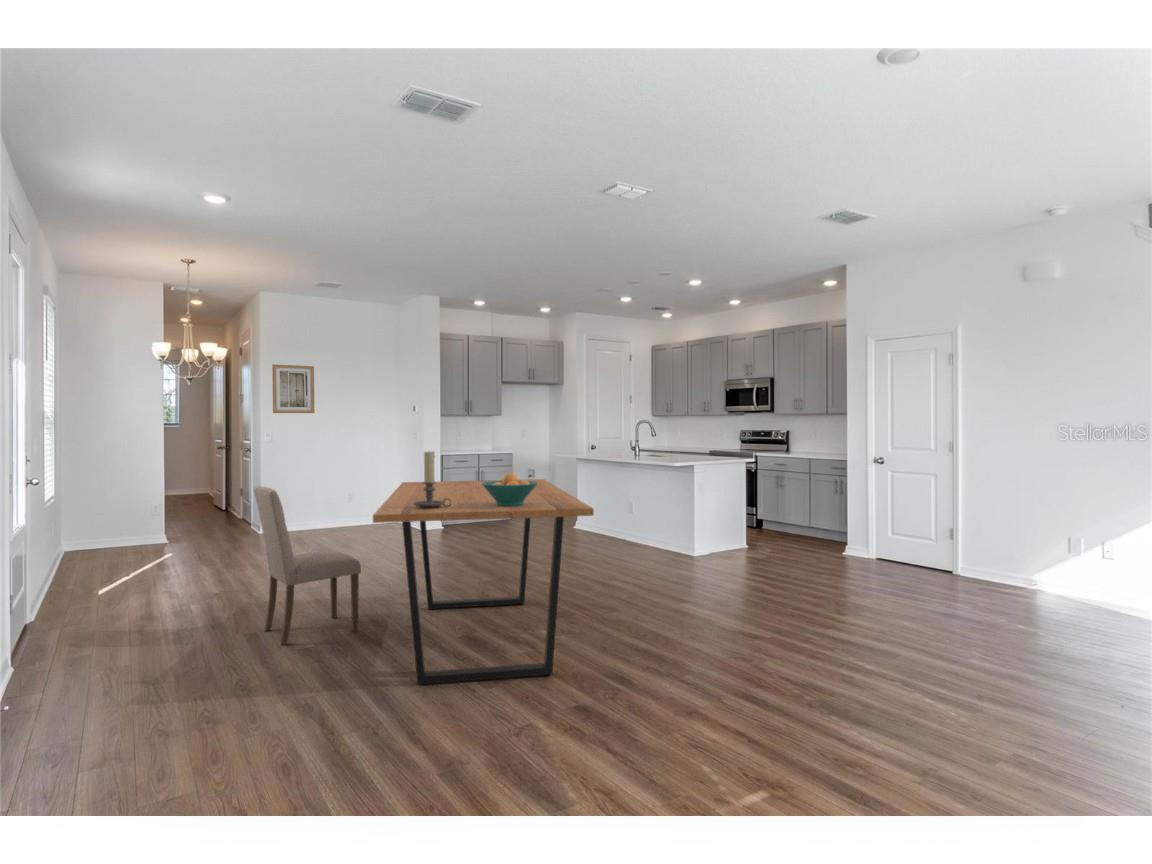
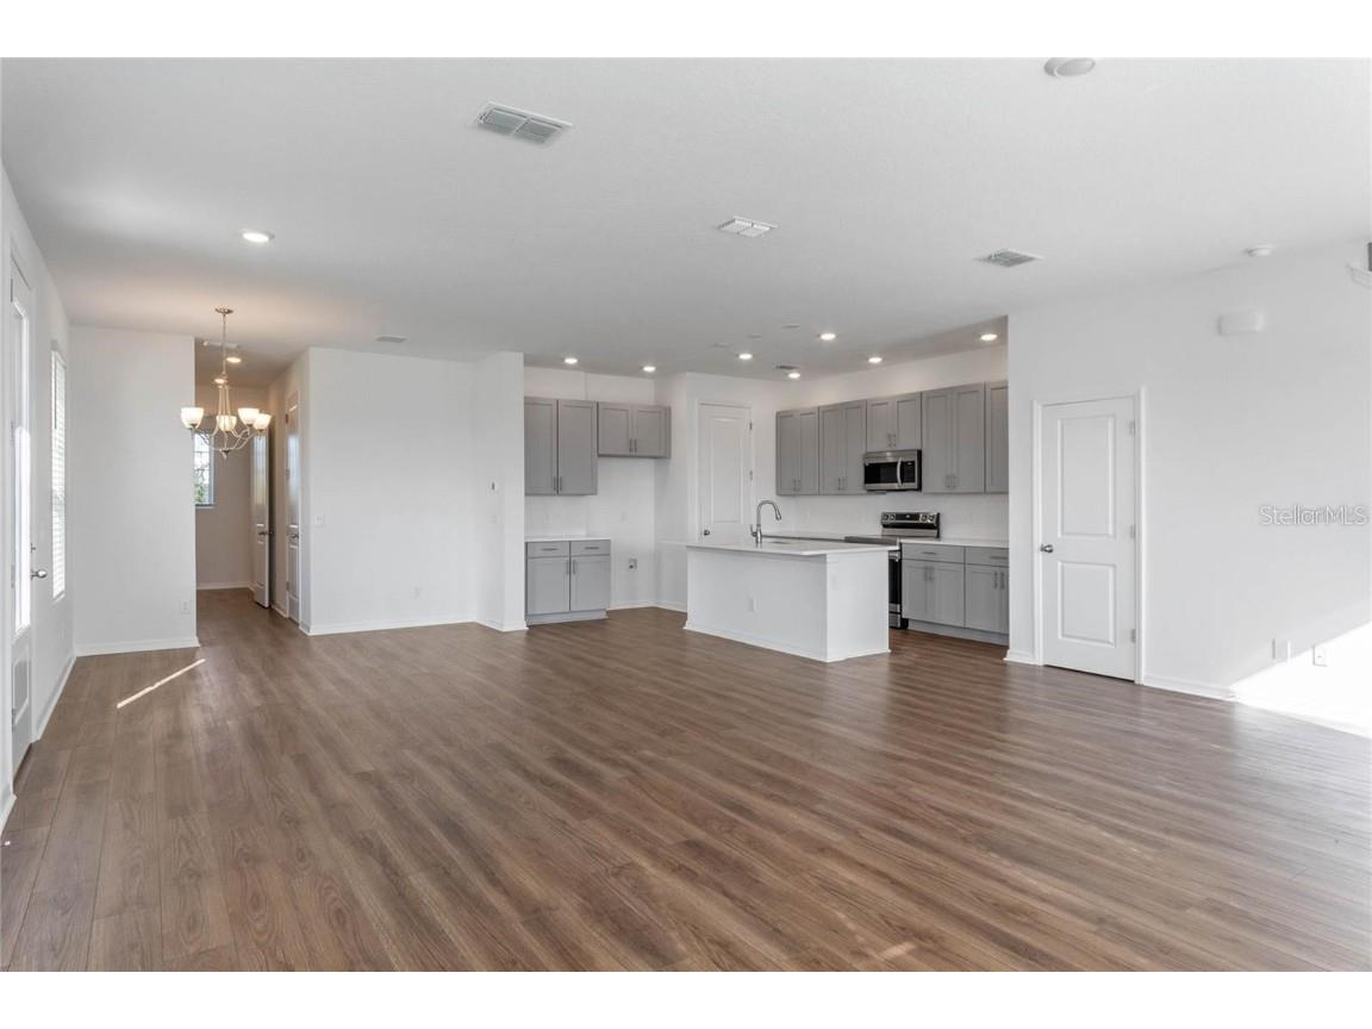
- candle holder (432, 478)
- wall art (293, 389)
- dining table (482, 598)
- dining chair (309, 557)
- fruit bowl (509, 488)
